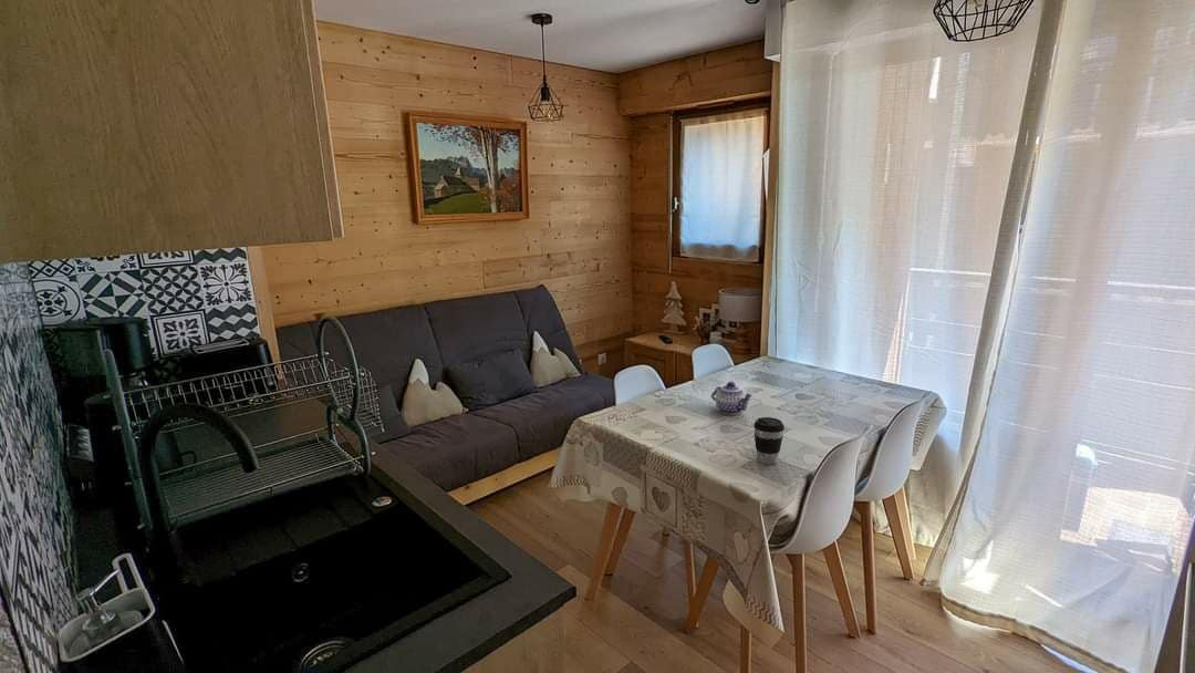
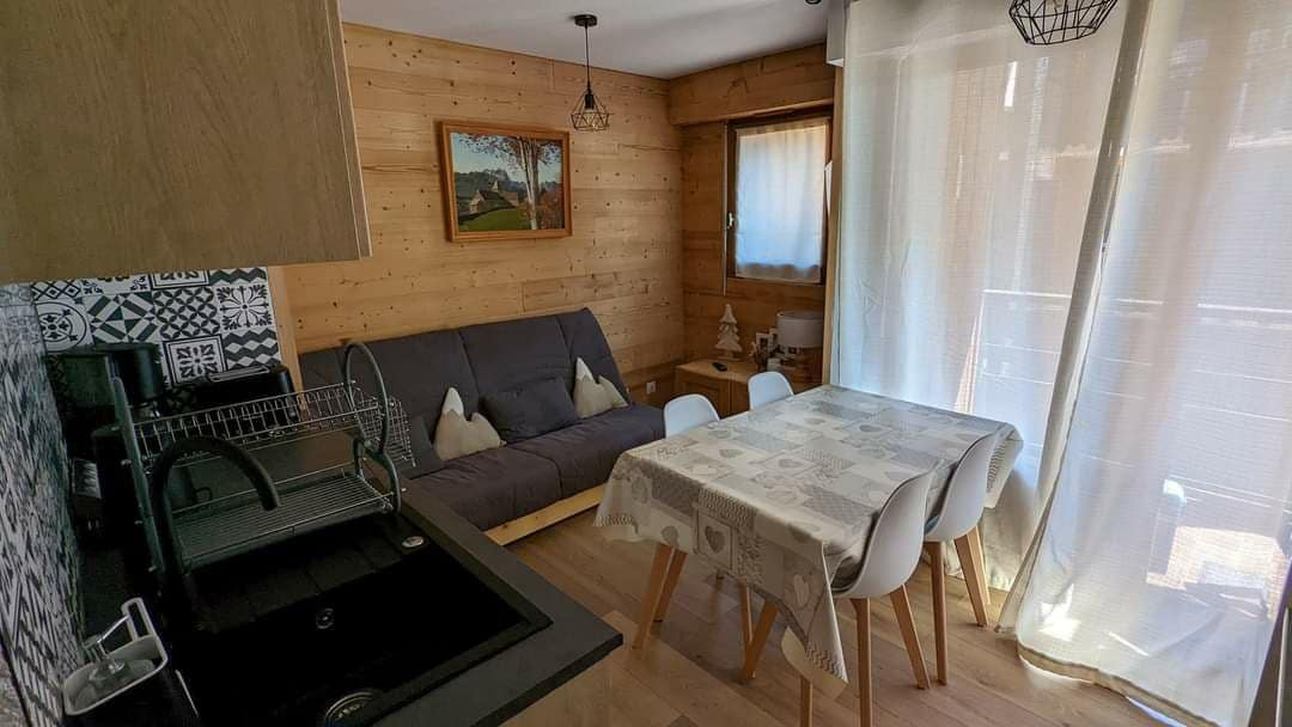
- teapot (730, 396)
- coffee cup (768, 441)
